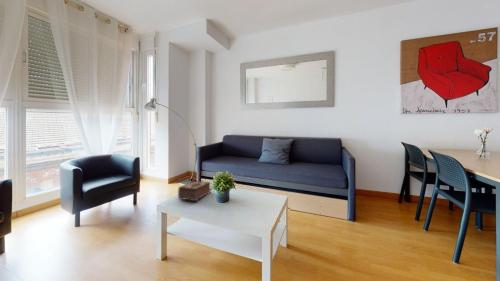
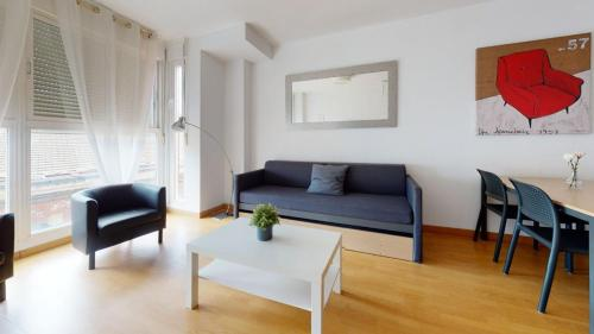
- tissue box (195, 190)
